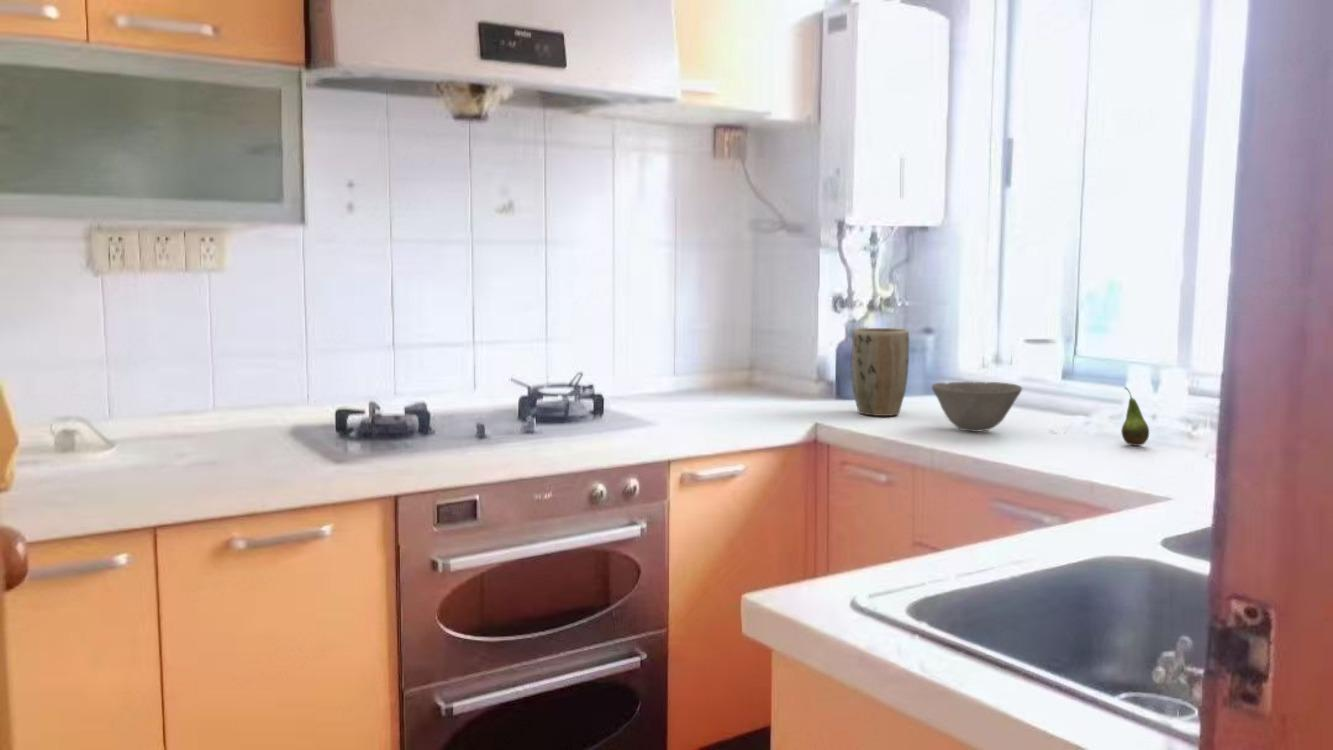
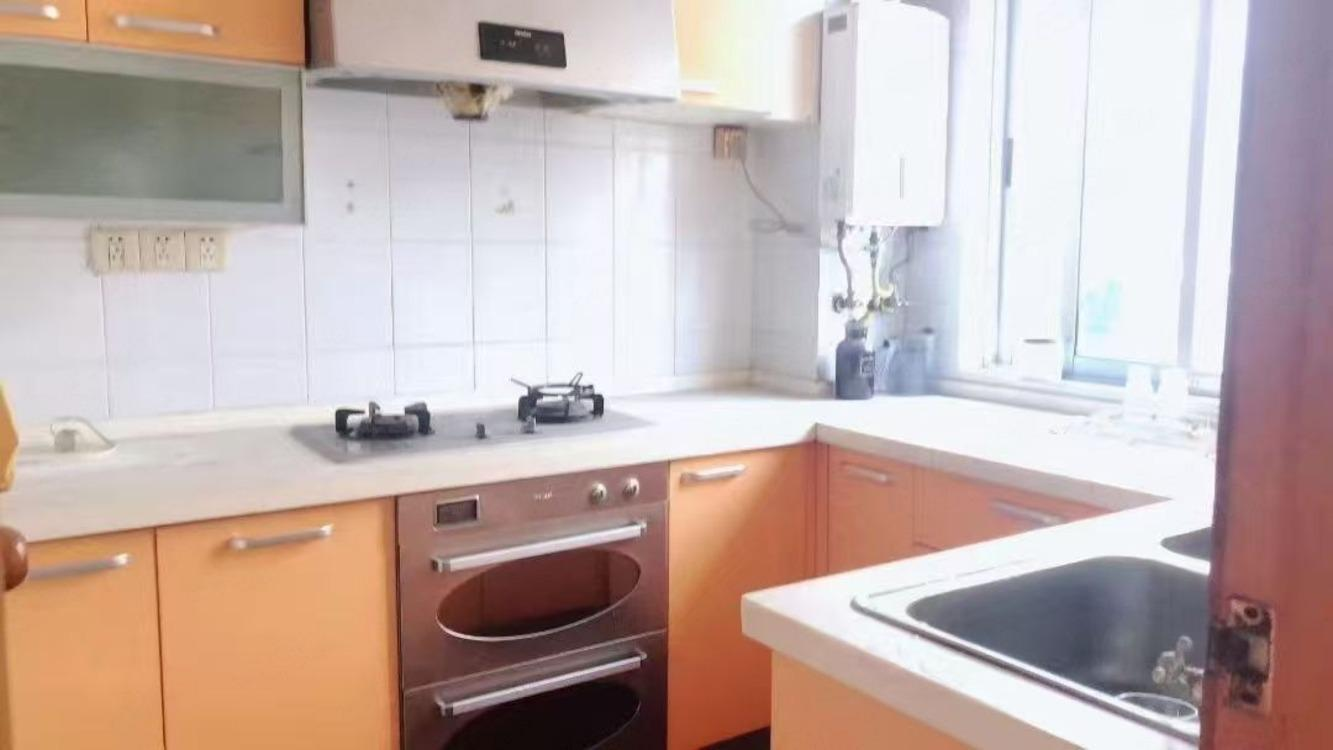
- fruit (1136, 415)
- bowl (975, 407)
- plant pot (879, 371)
